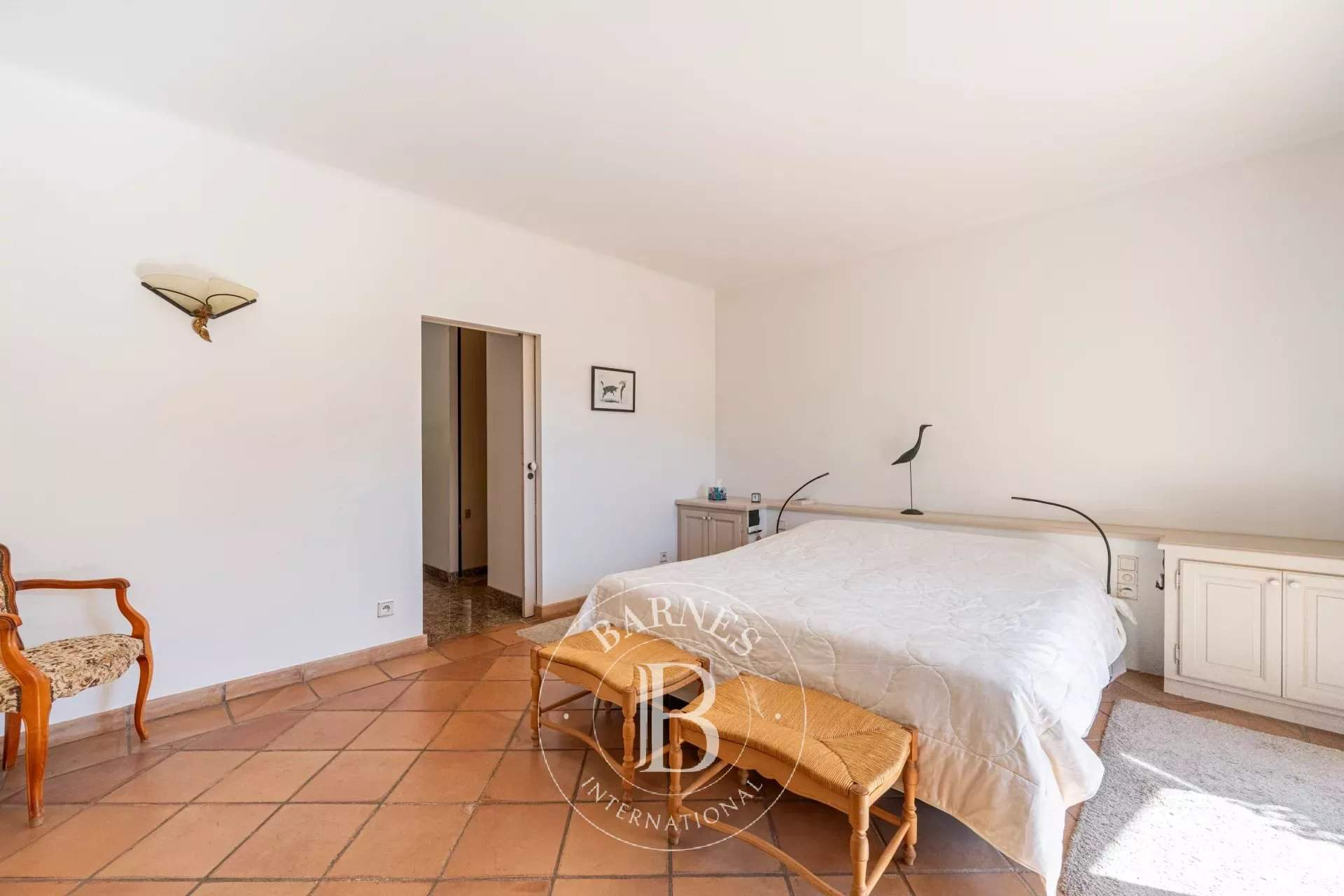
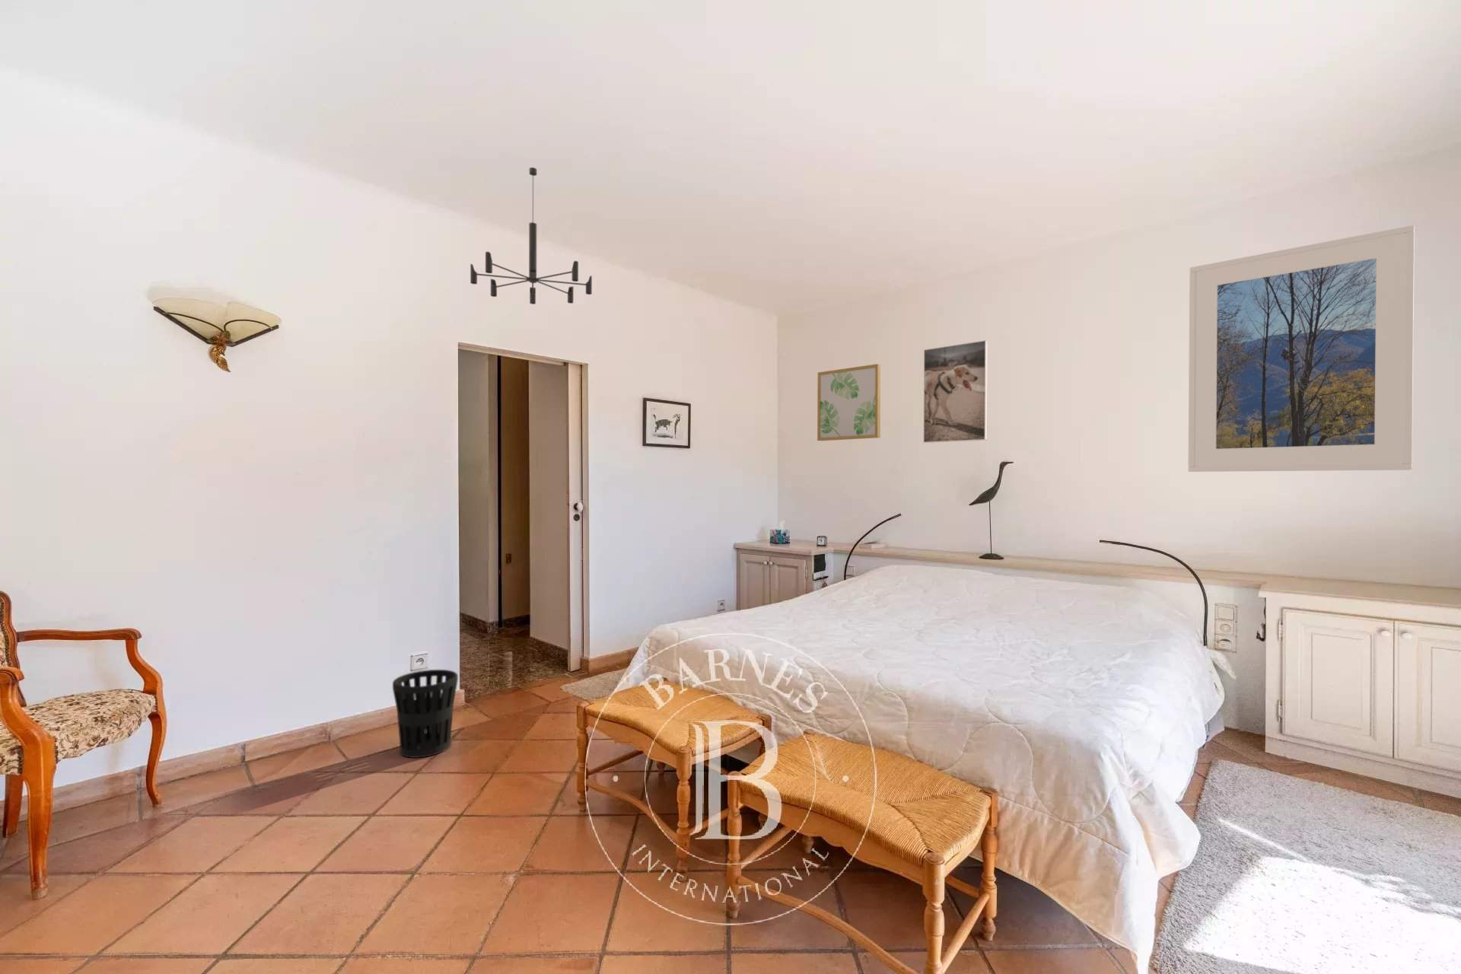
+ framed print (1290, 359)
+ chandelier (533, 228)
+ wastebasket (425, 712)
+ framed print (954, 394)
+ wall art (848, 403)
